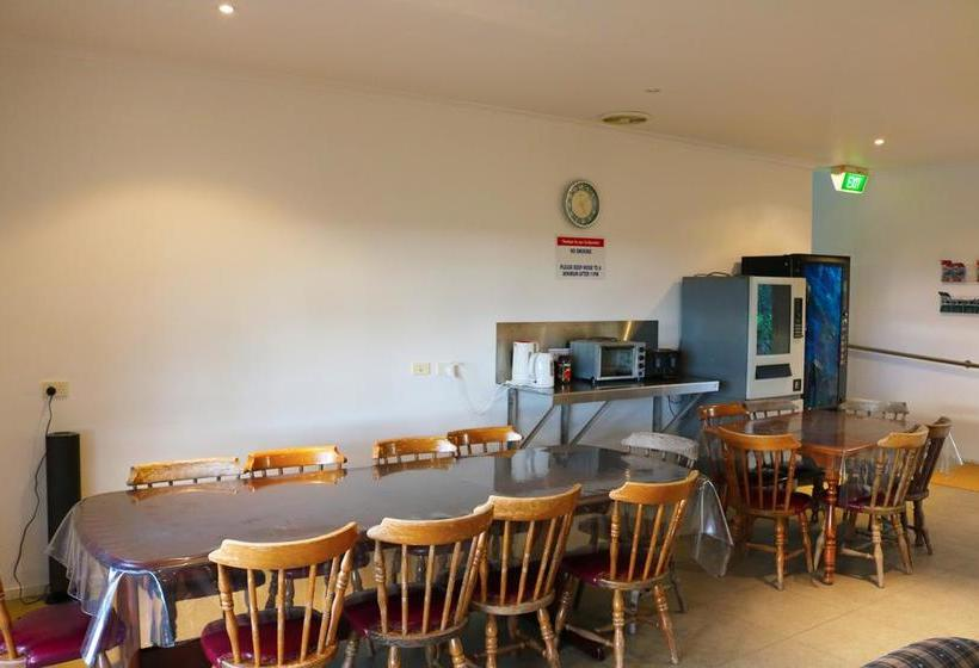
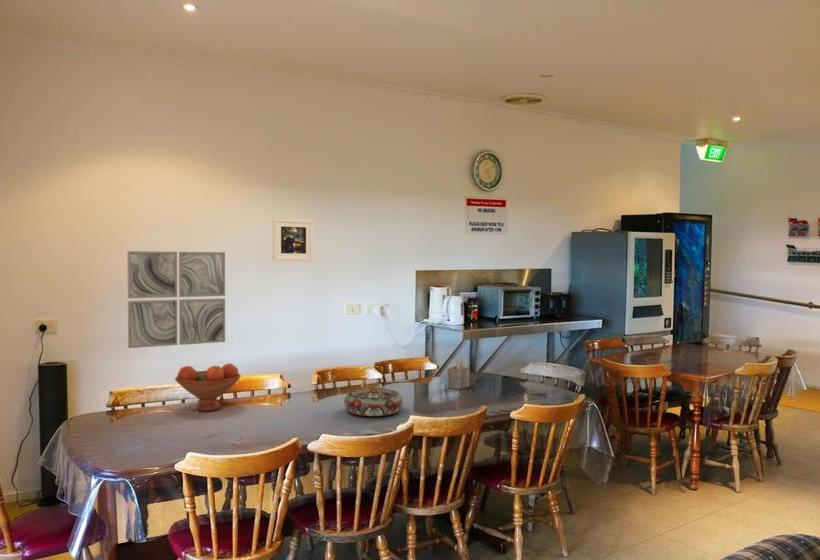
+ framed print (293, 240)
+ napkin holder (458, 373)
+ decorative bowl (373, 402)
+ wall art (179, 296)
+ fruit bowl (208, 386)
